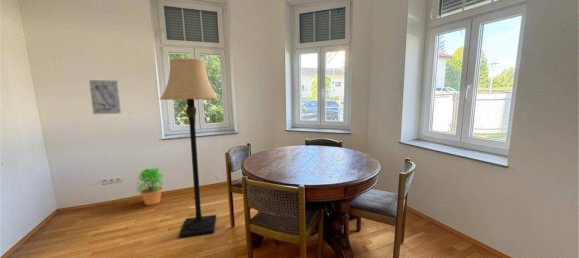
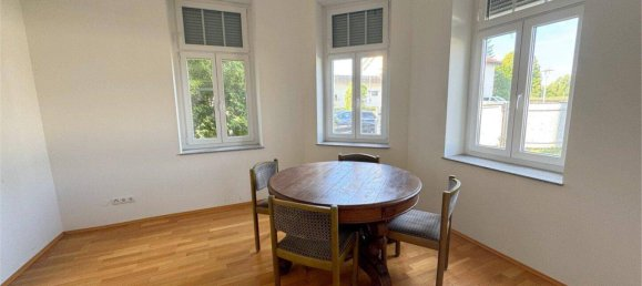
- wall art (105, 97)
- lamp (193, 147)
- potted plant (150, 184)
